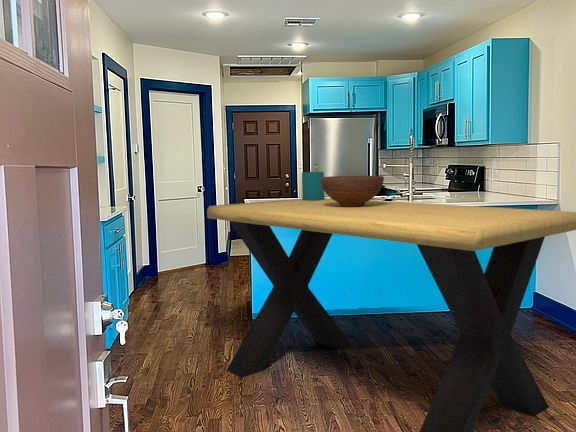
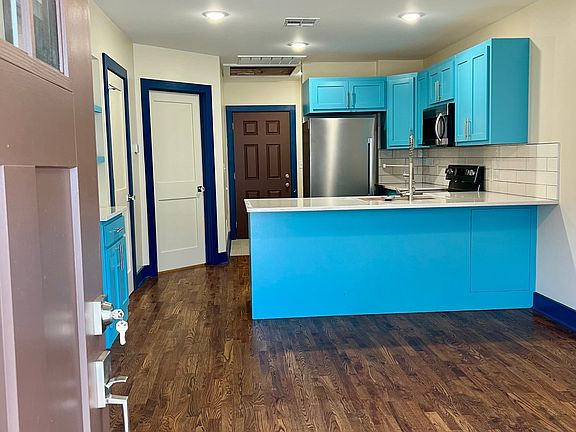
- fruit bowl (351, 191)
- dining table (380, 239)
